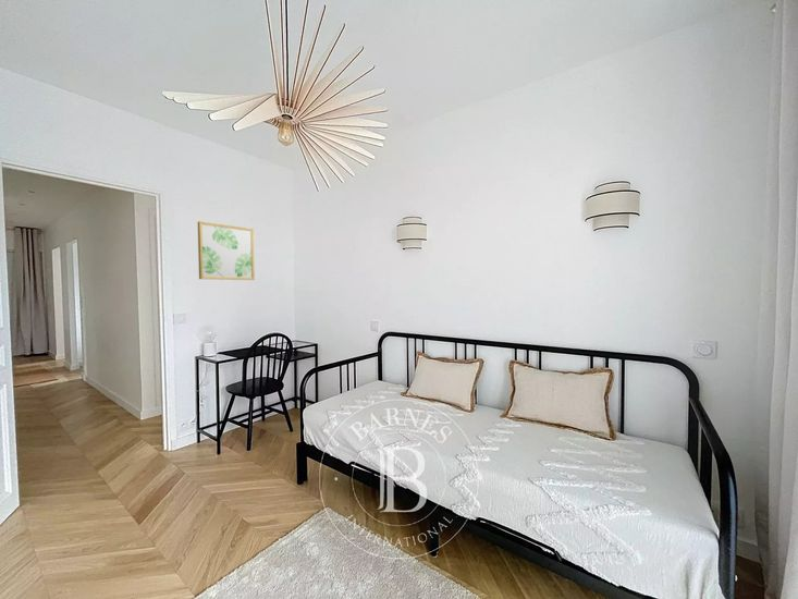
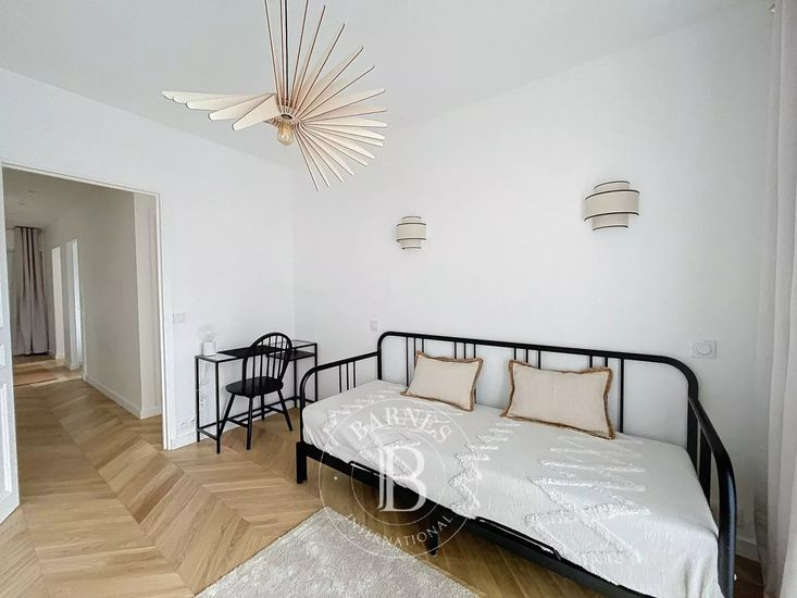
- wall art (228, 253)
